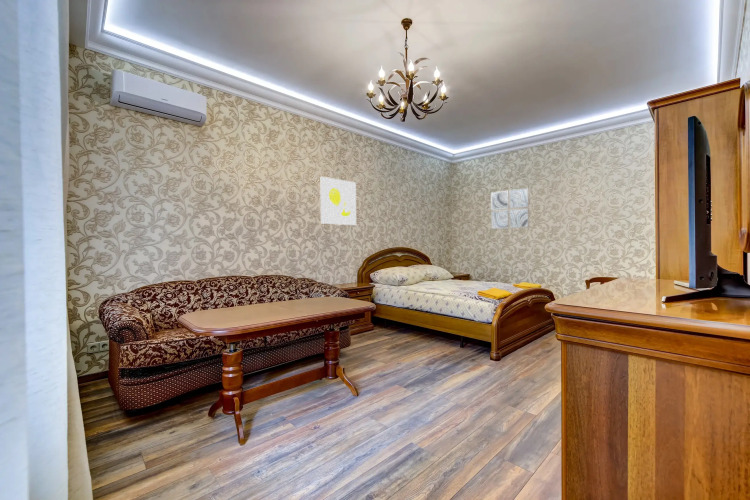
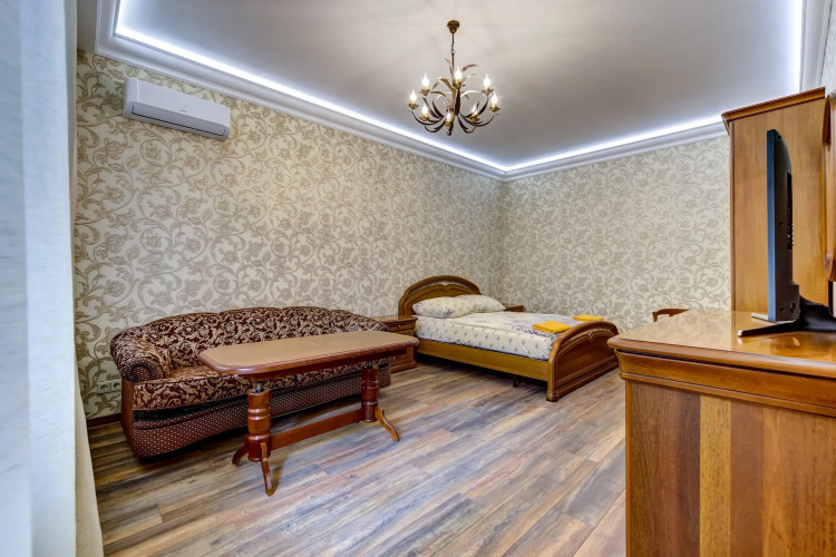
- wall art (509, 208)
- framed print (339, 202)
